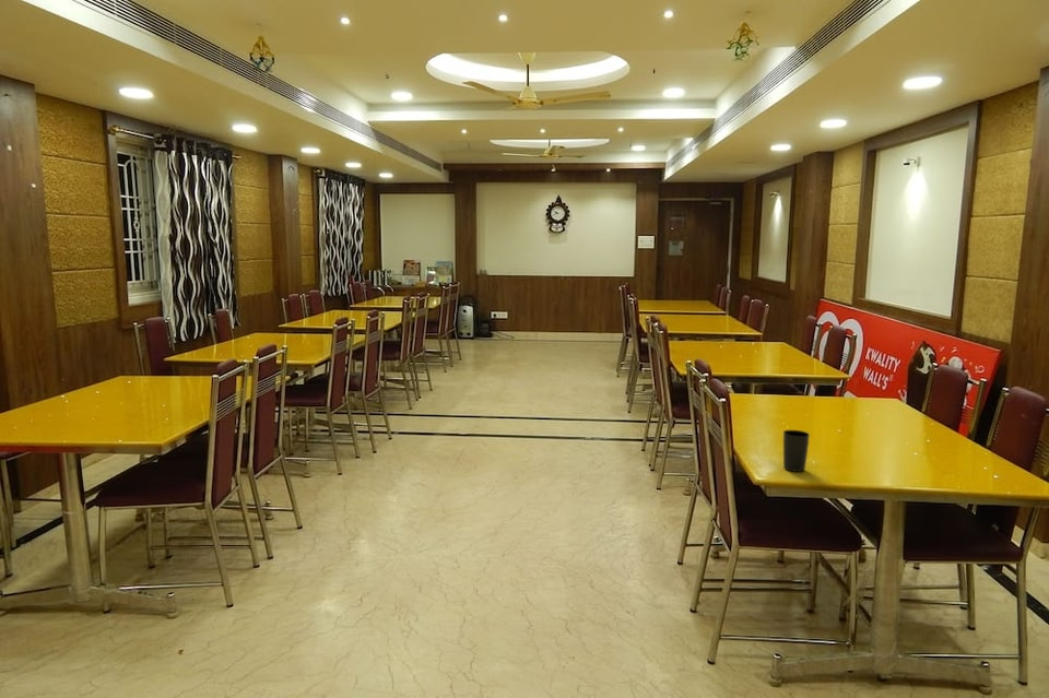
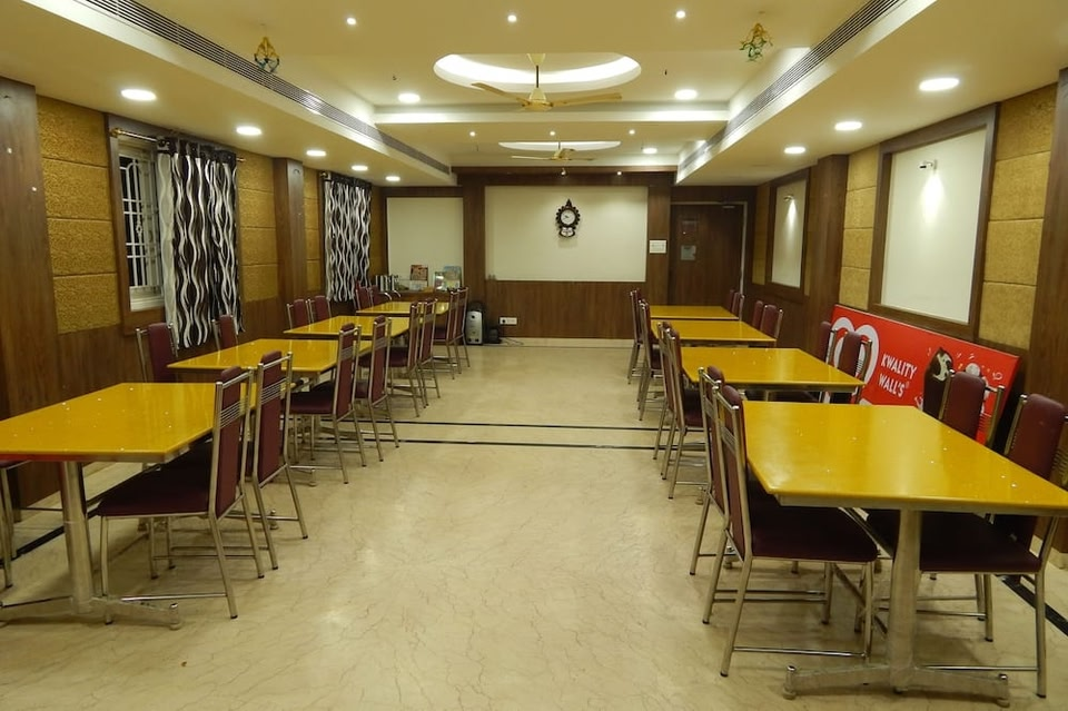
- cup (794, 450)
